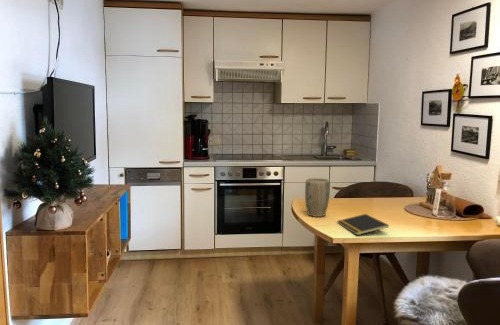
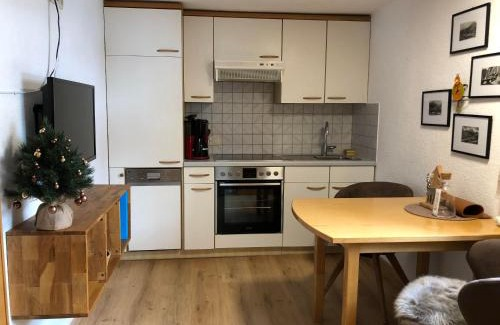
- notepad (361, 223)
- plant pot (317, 197)
